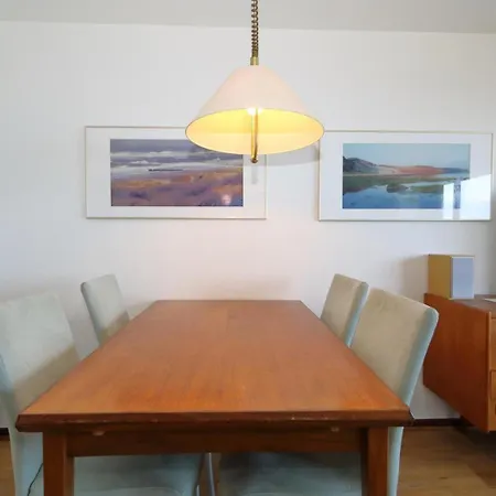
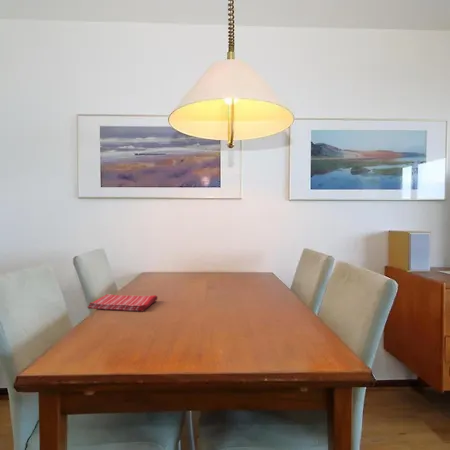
+ dish towel (124, 301)
